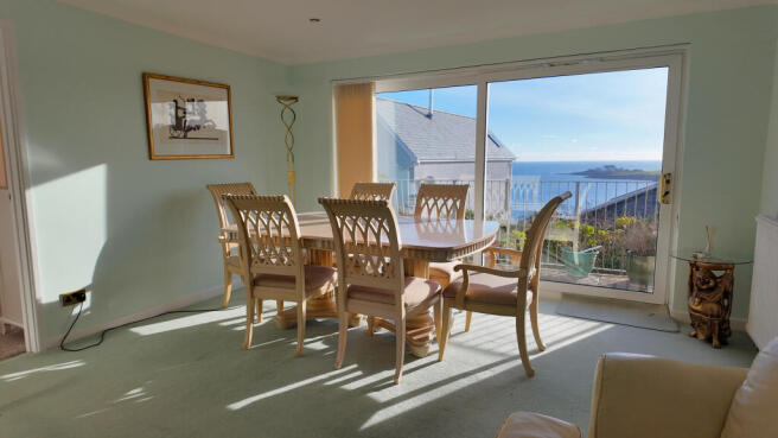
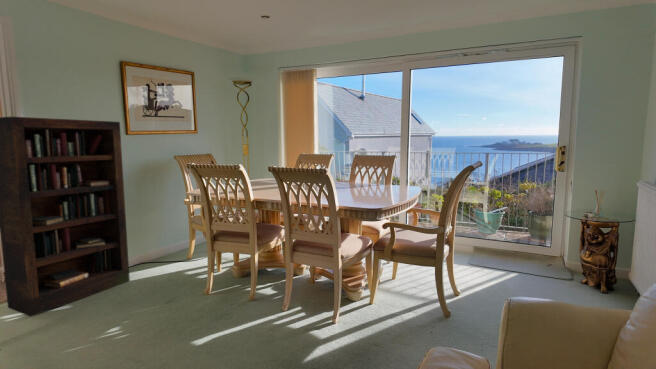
+ bookcase (67, 209)
